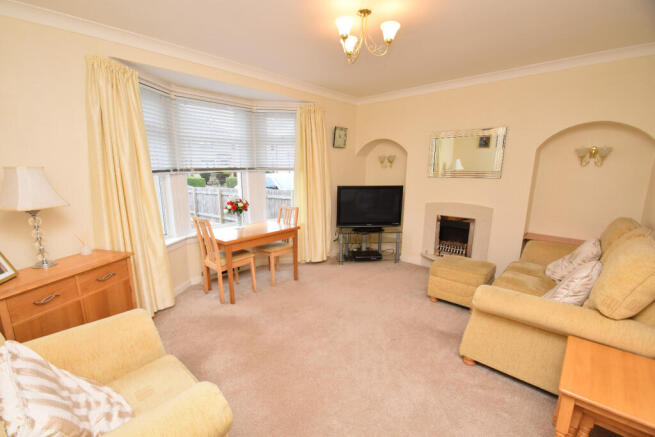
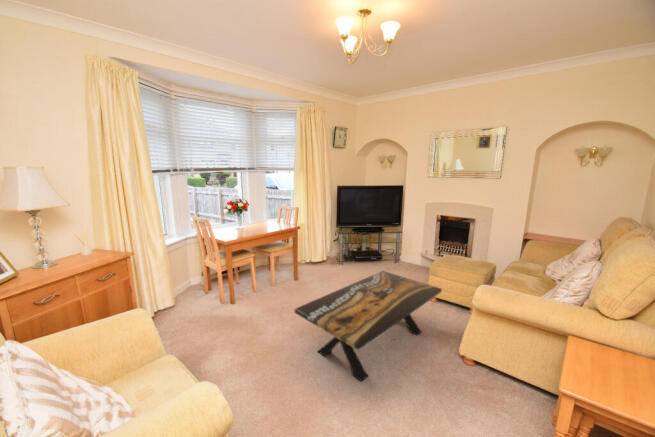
+ coffee table (373, 319)
